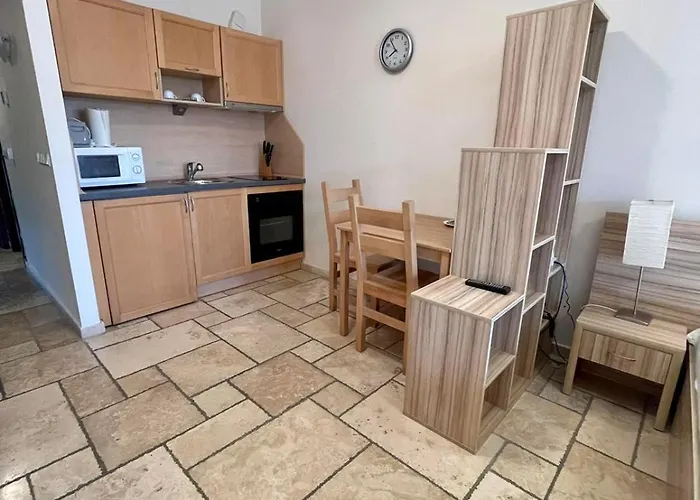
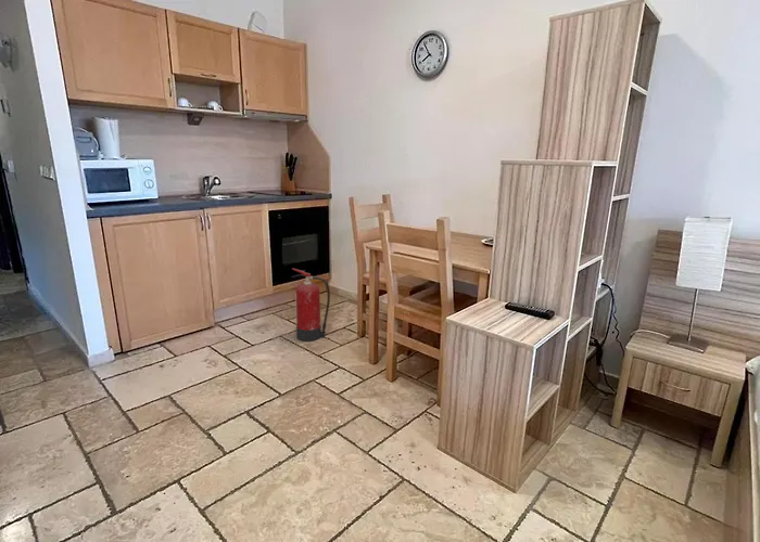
+ fire extinguisher (311, 302)
